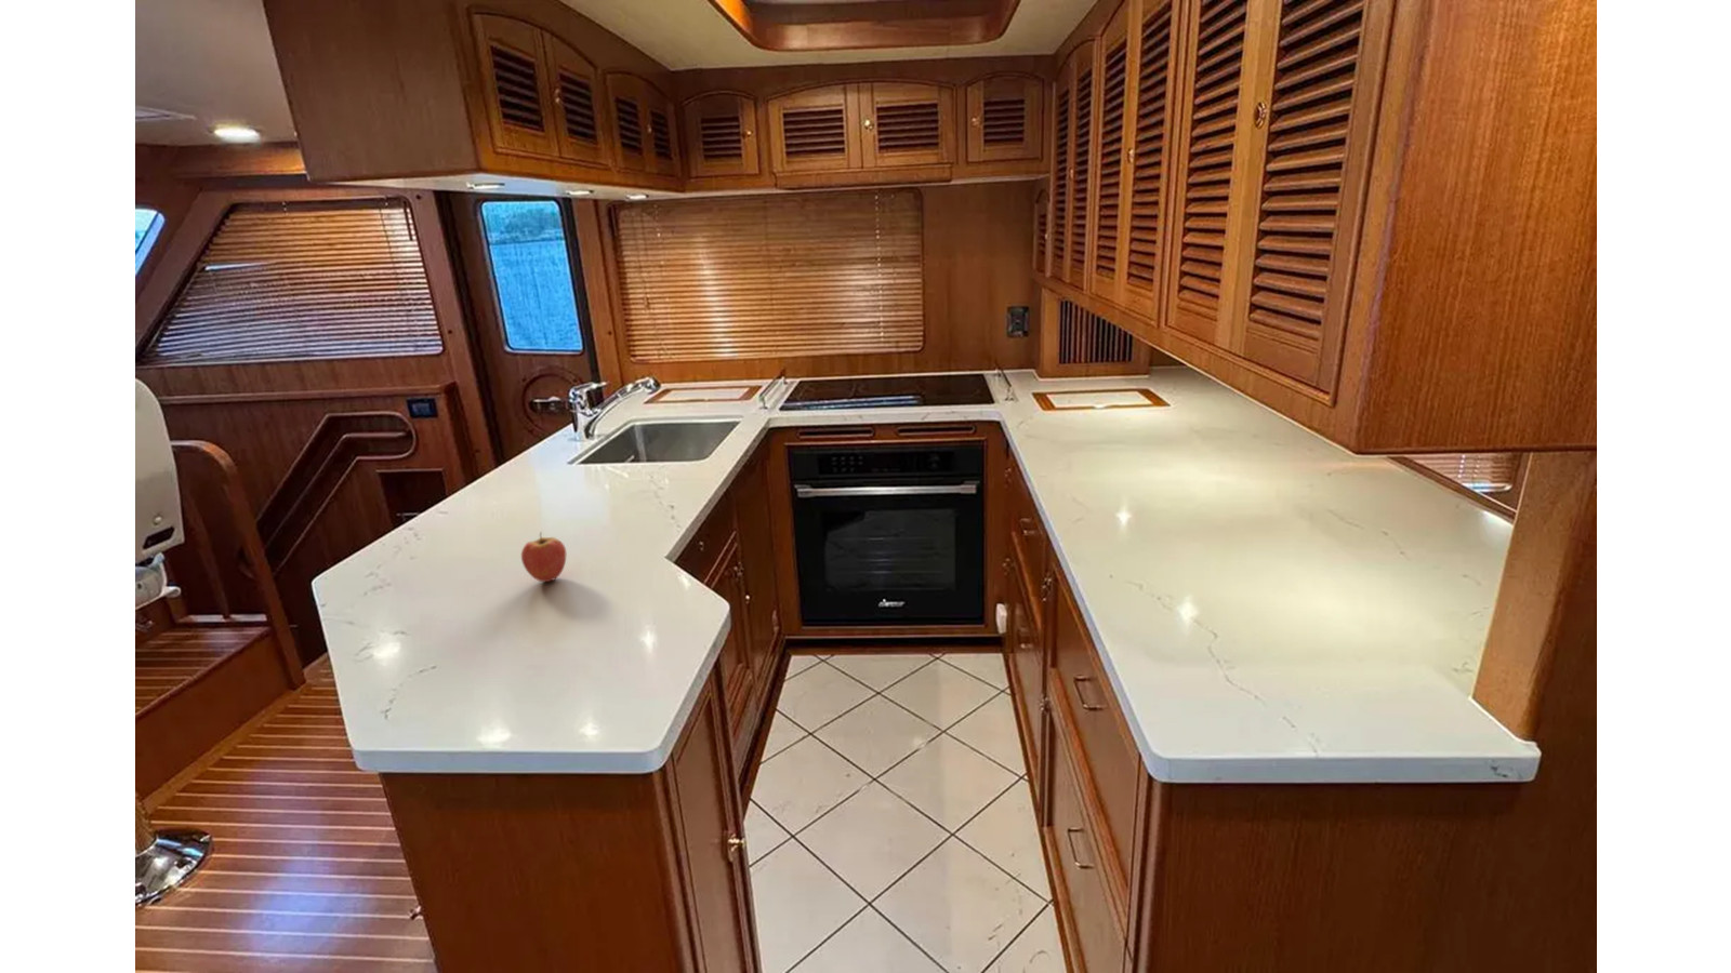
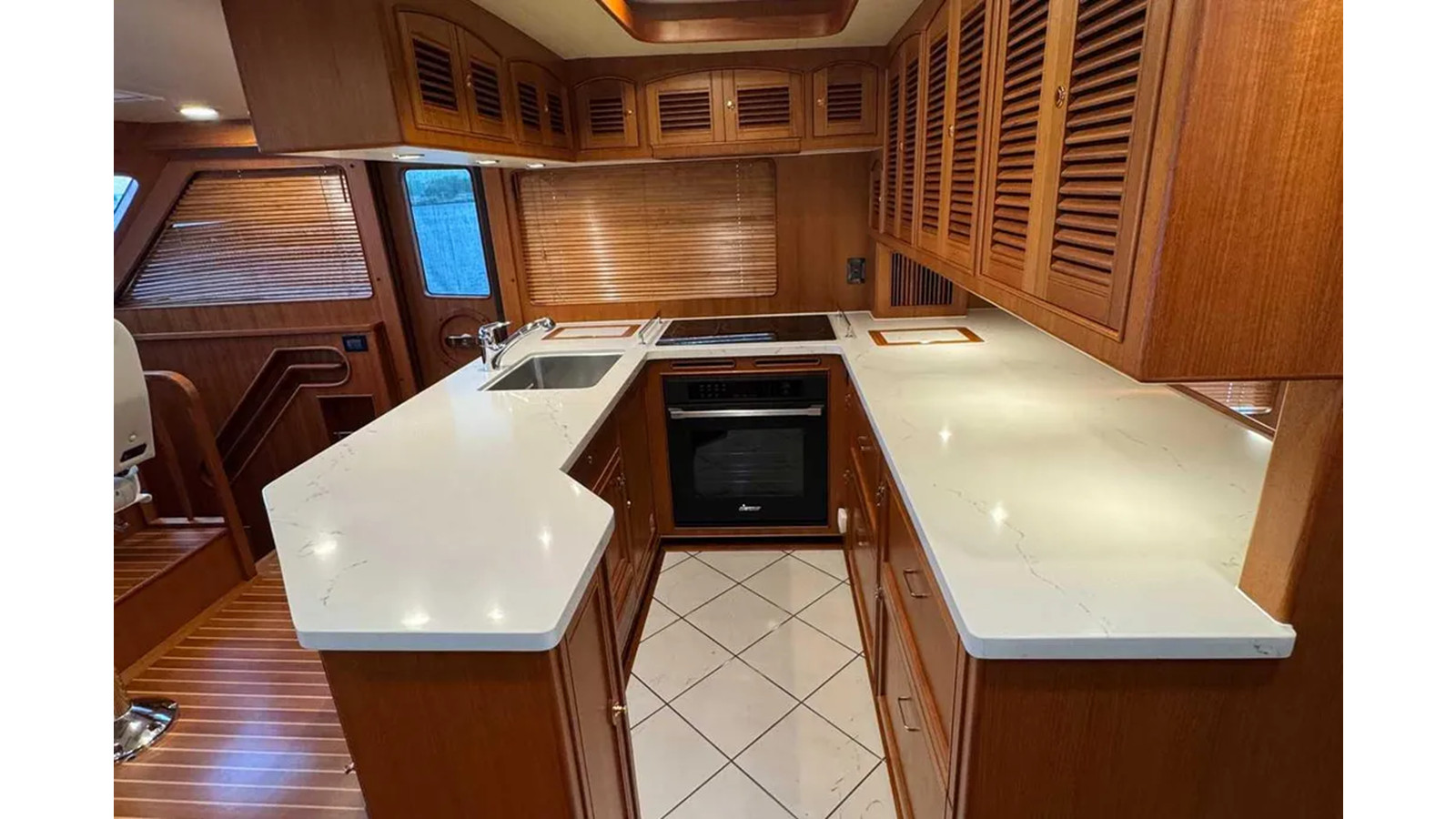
- fruit (545, 555)
